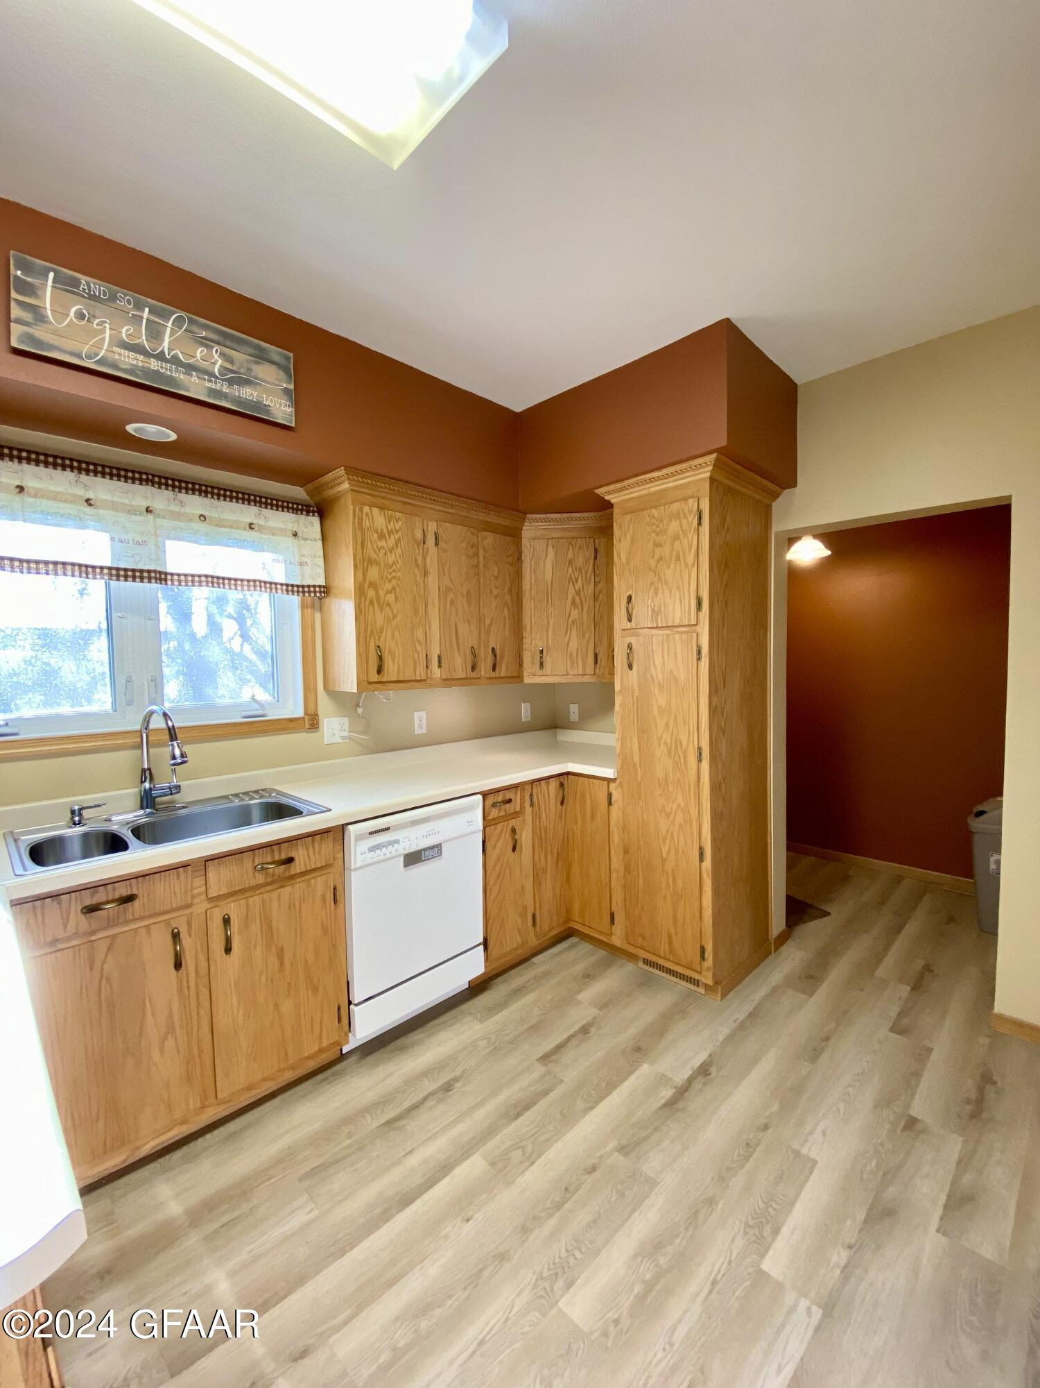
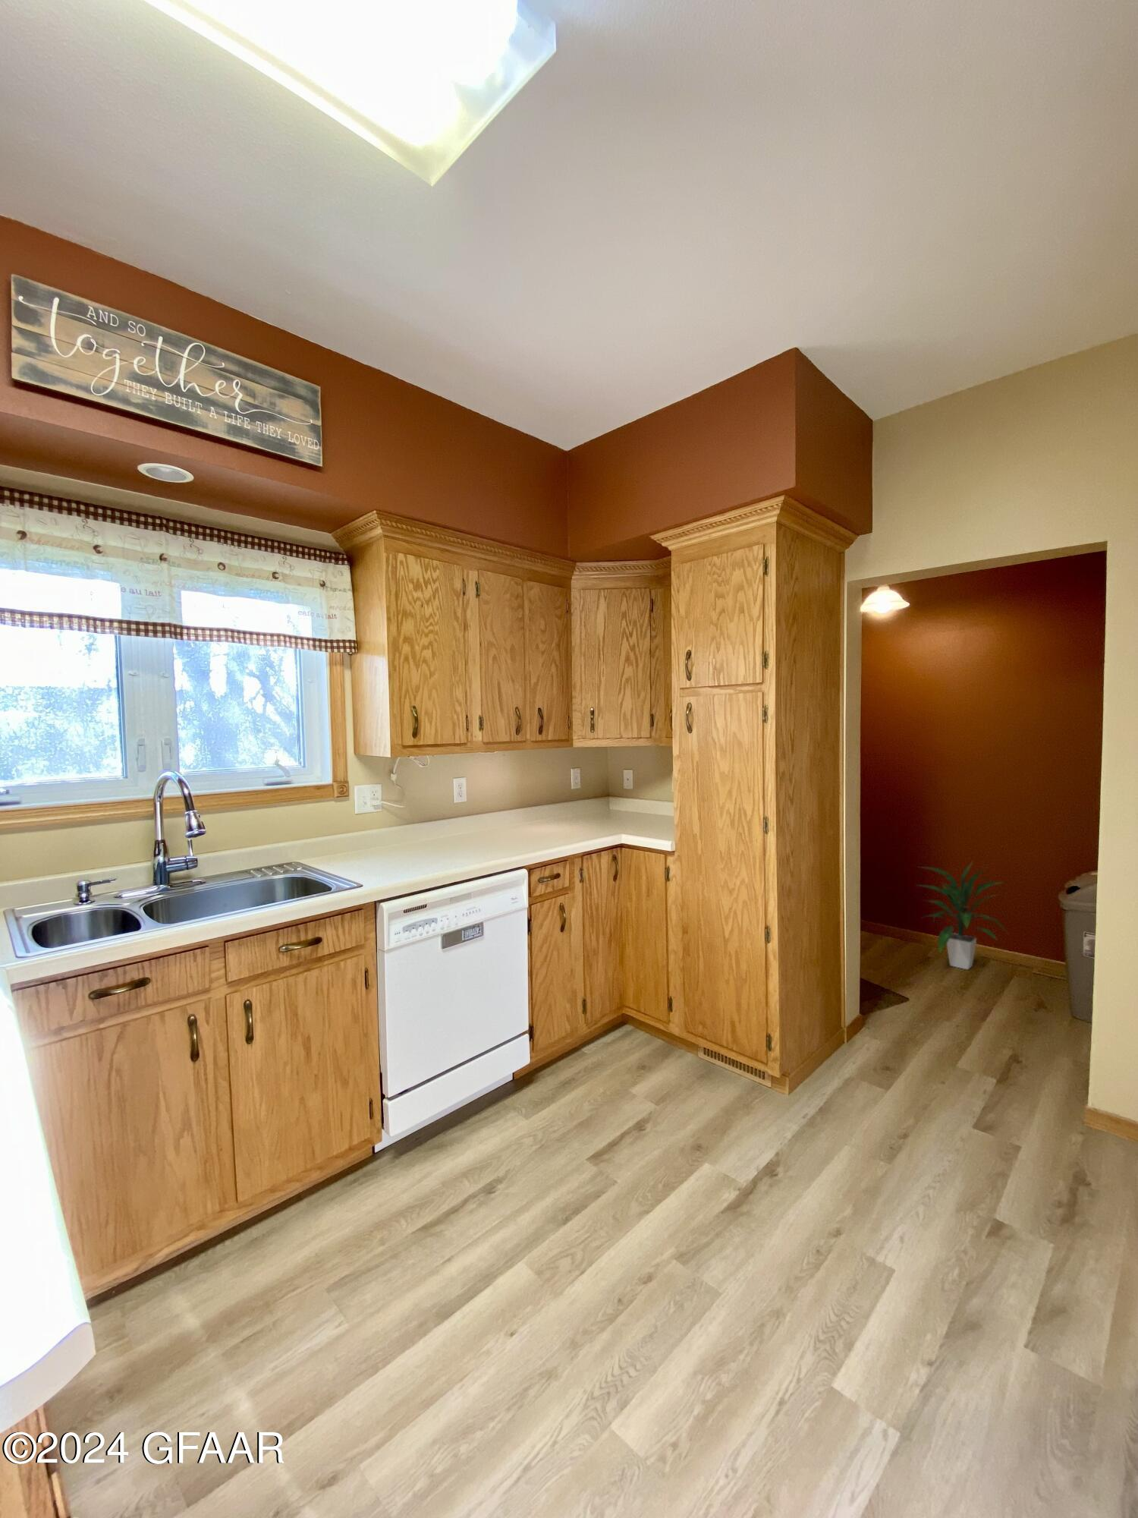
+ indoor plant (957, 913)
